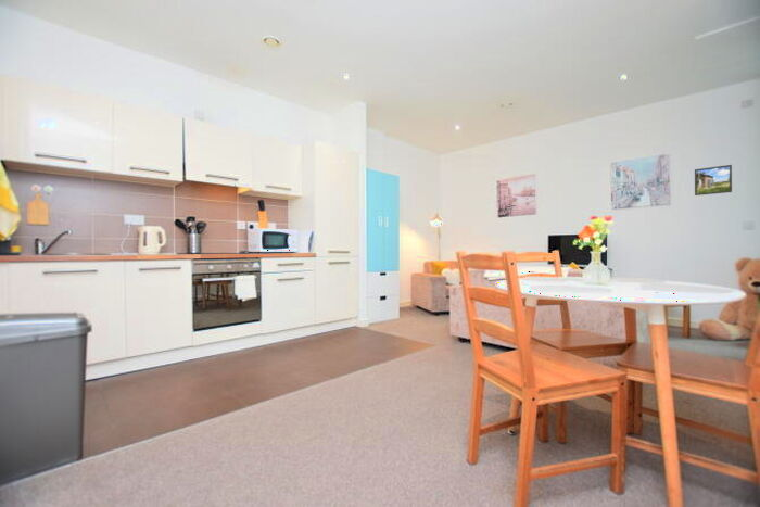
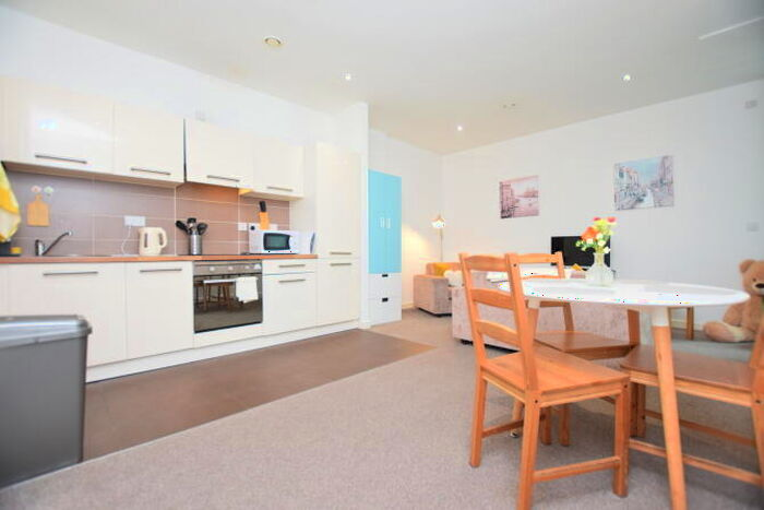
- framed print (712, 180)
